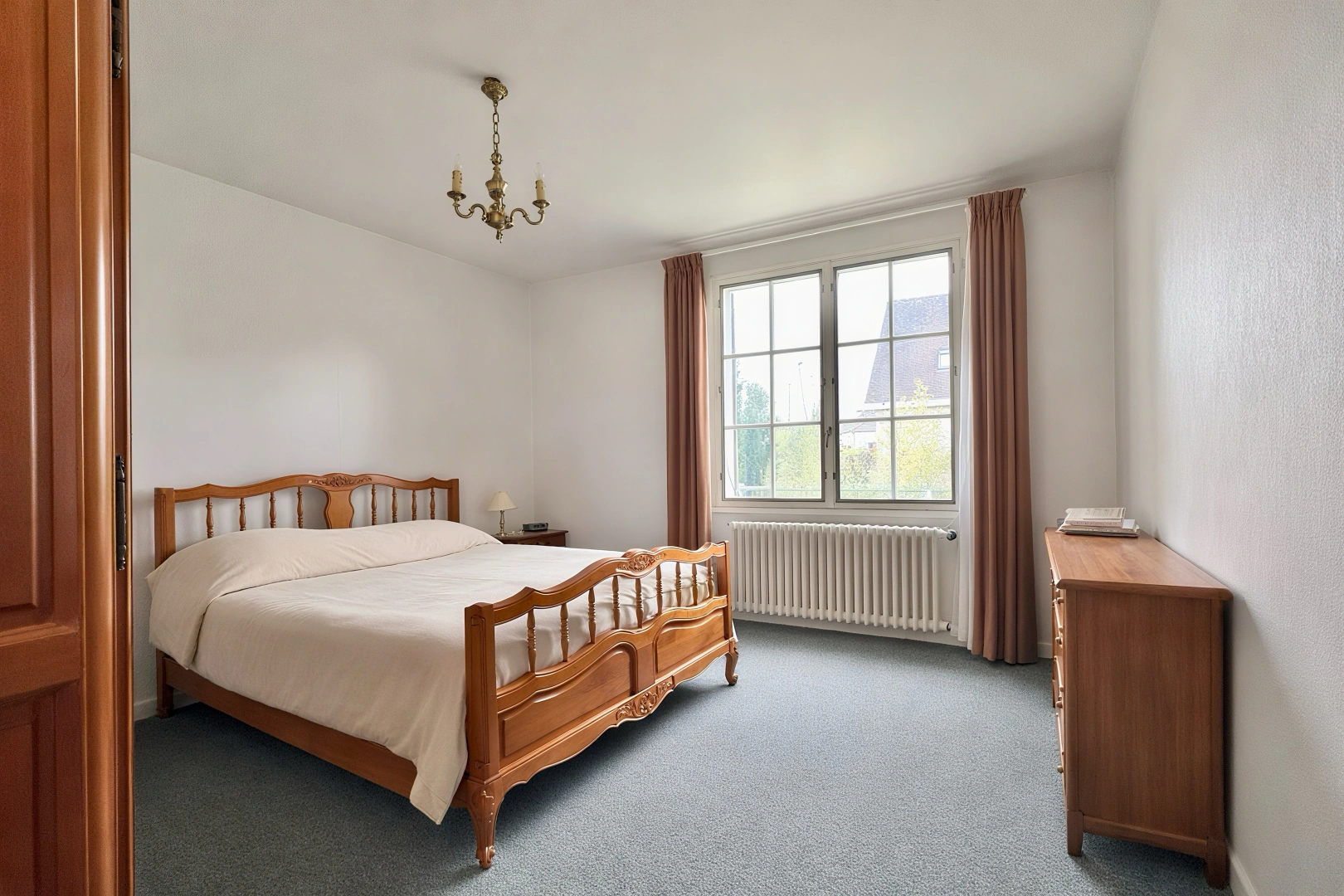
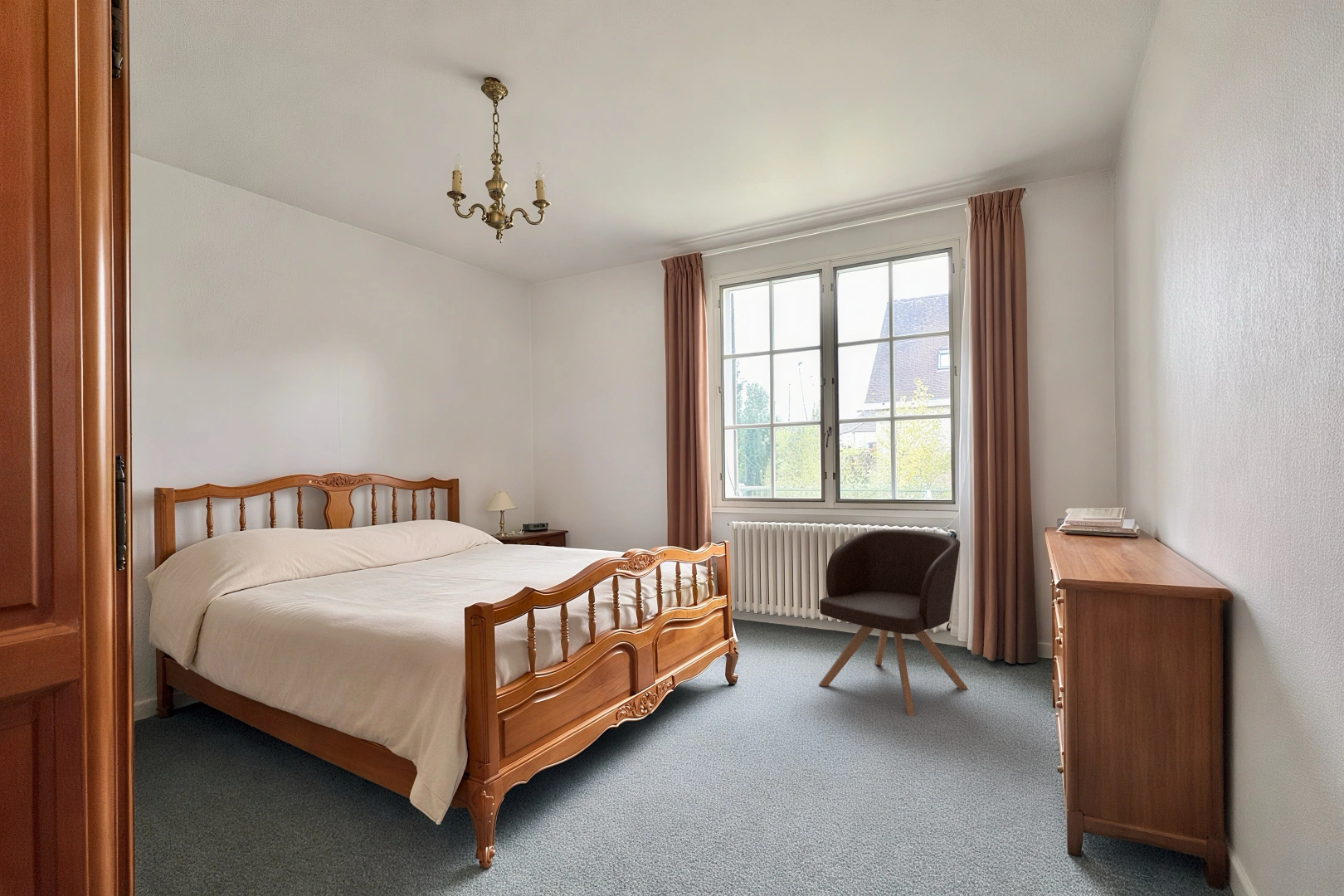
+ armchair (892, 611)
